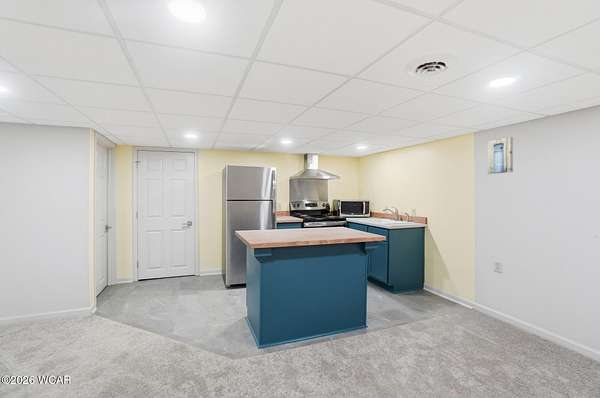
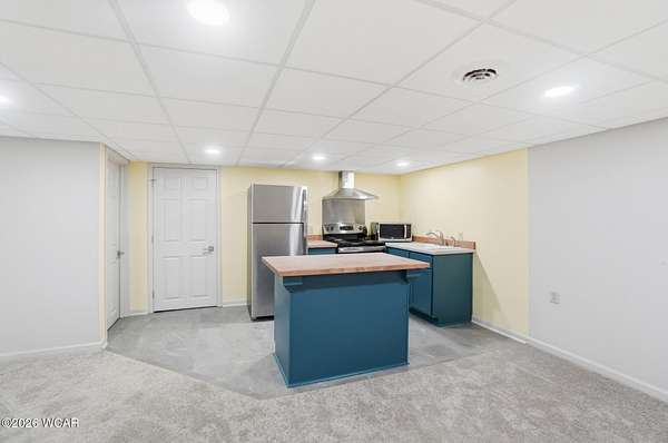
- wall art (499, 156)
